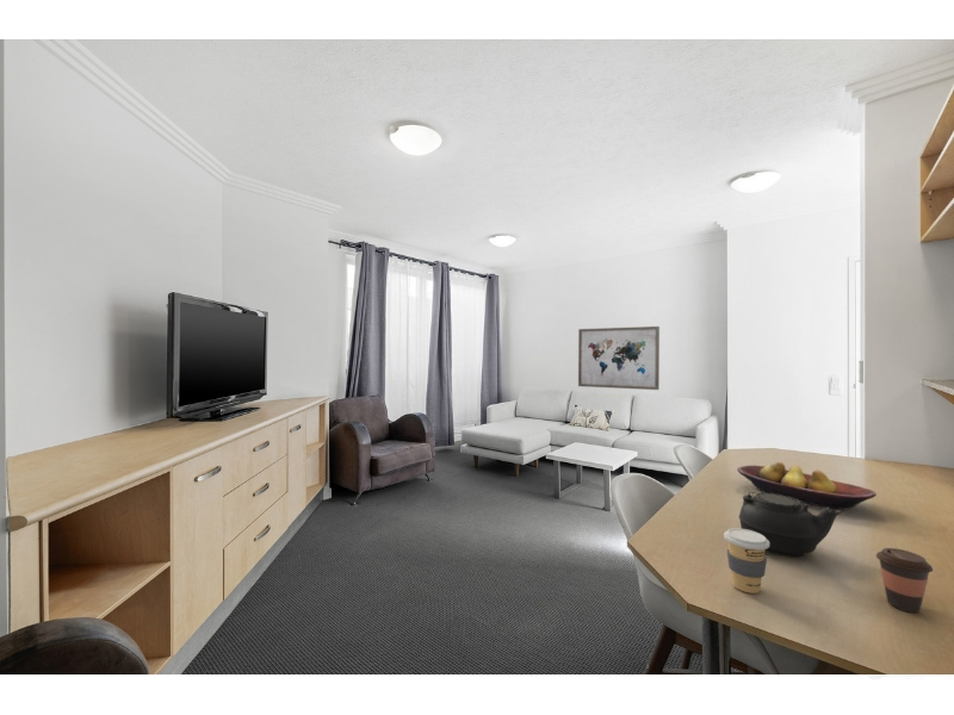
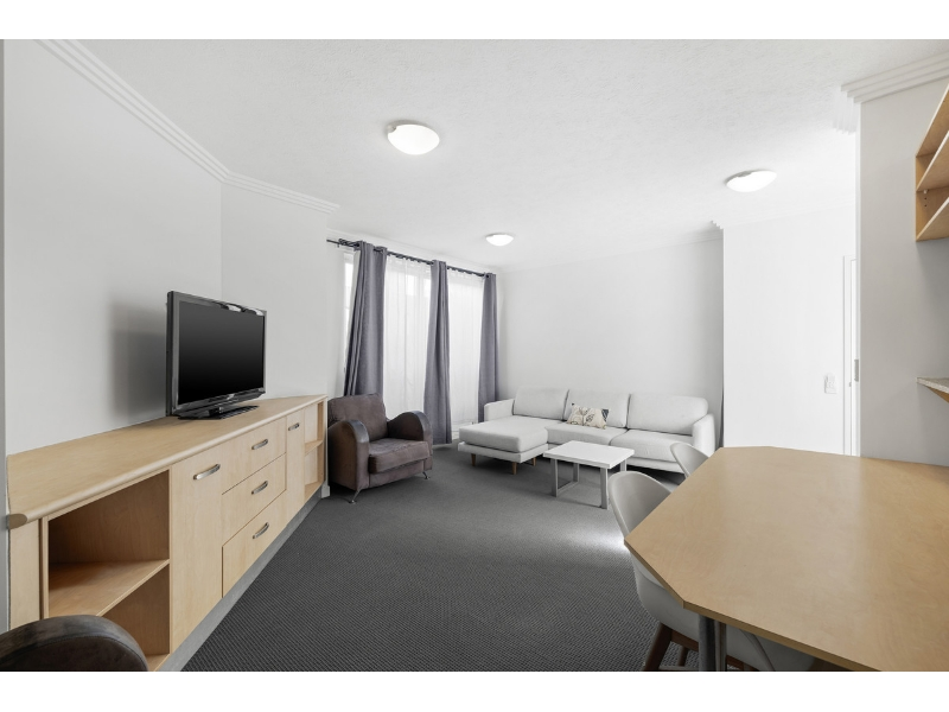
- wall art (617, 358)
- teapot (786, 523)
- fruit bowl (799, 480)
- coffee cup (745, 560)
- coffee cup (903, 579)
